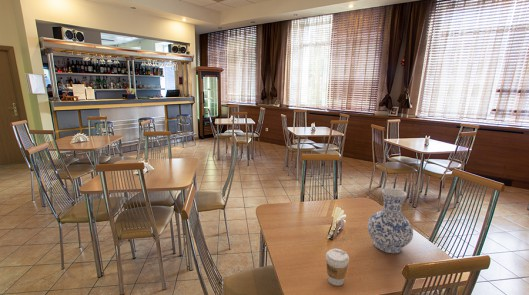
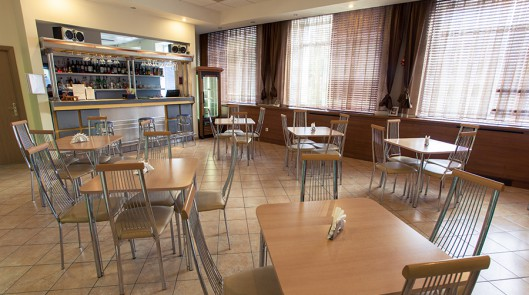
- vase (390, 219)
- coffee cup (336, 267)
